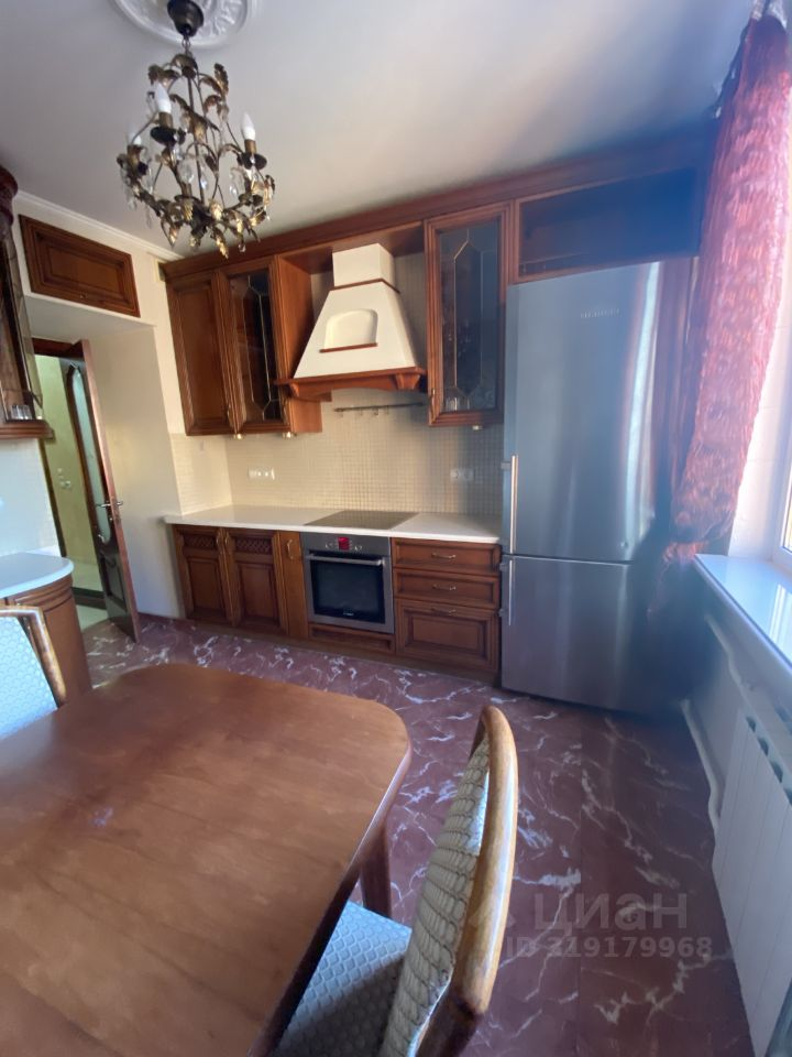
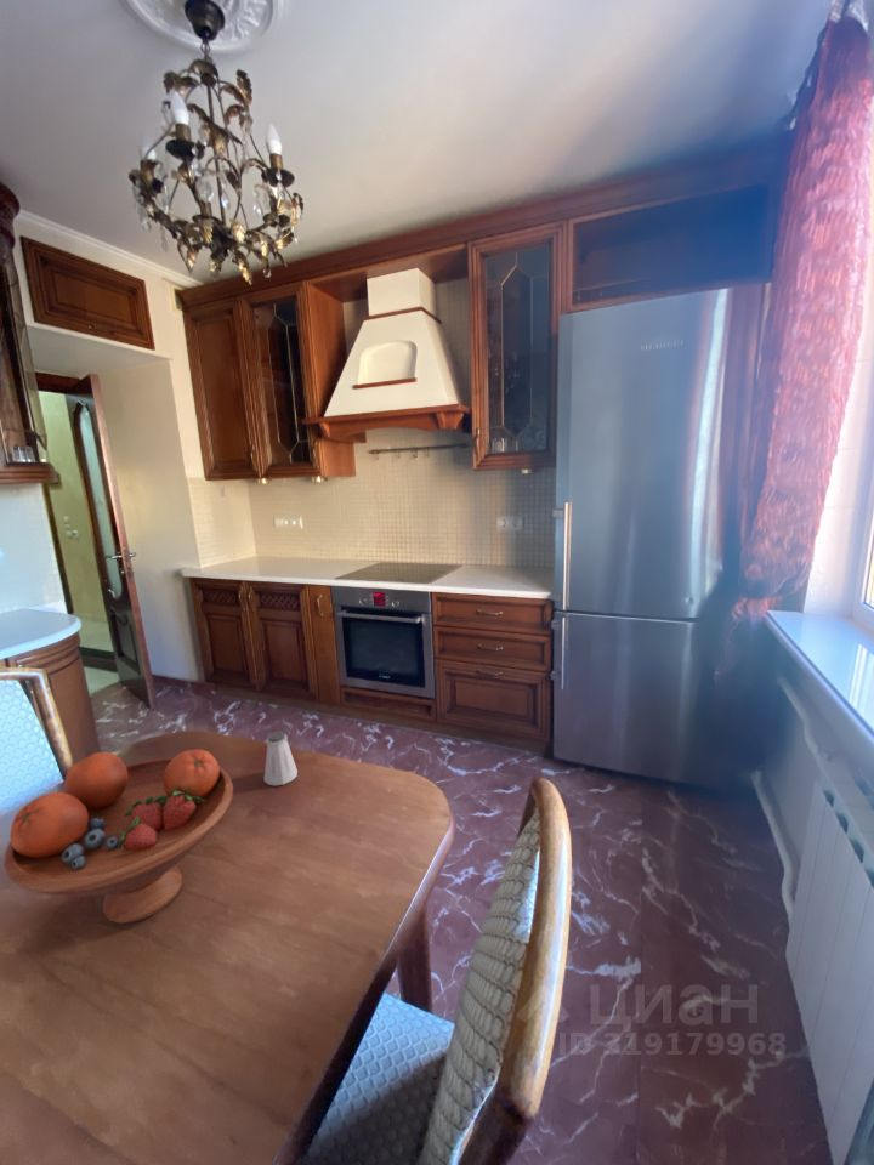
+ fruit bowl (134, 836)
+ saltshaker (278, 755)
